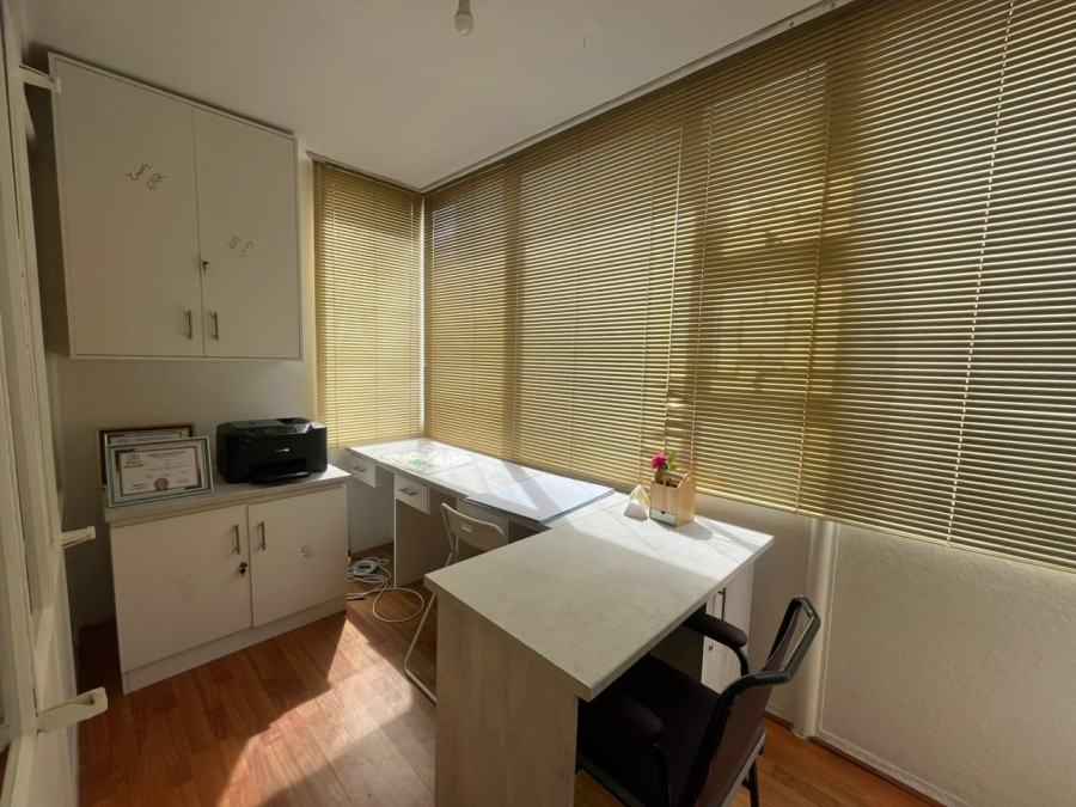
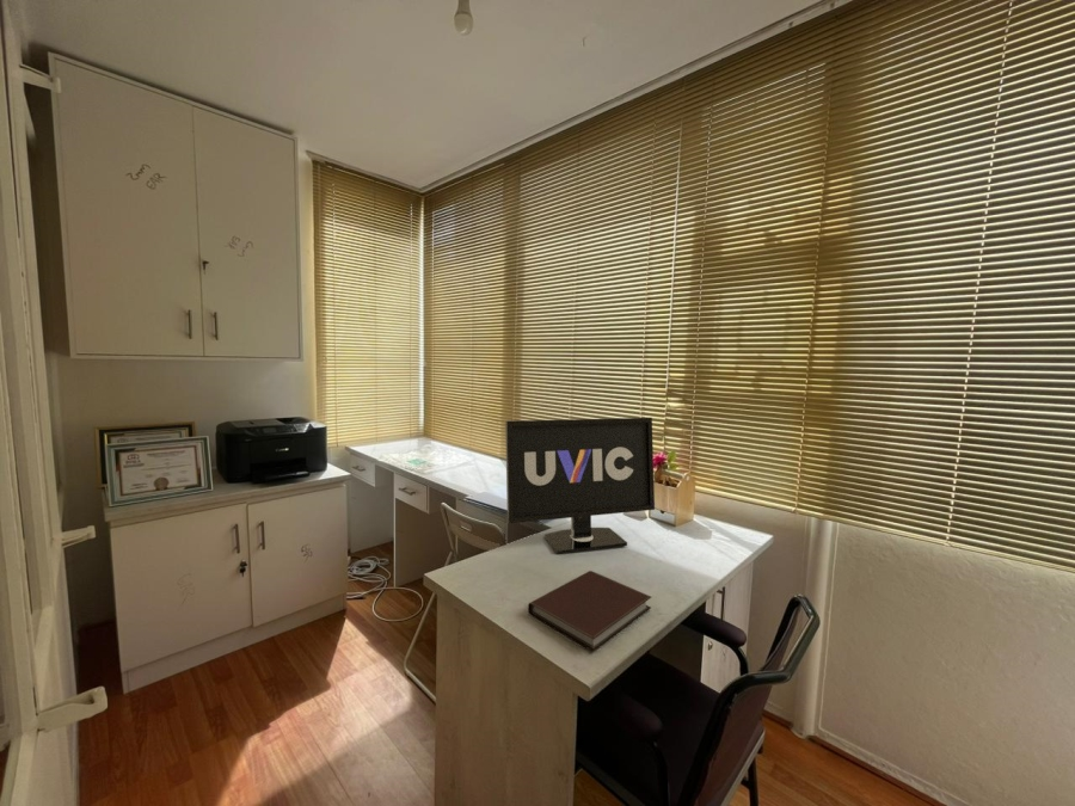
+ notebook (590, 604)
+ monitor (583, 480)
